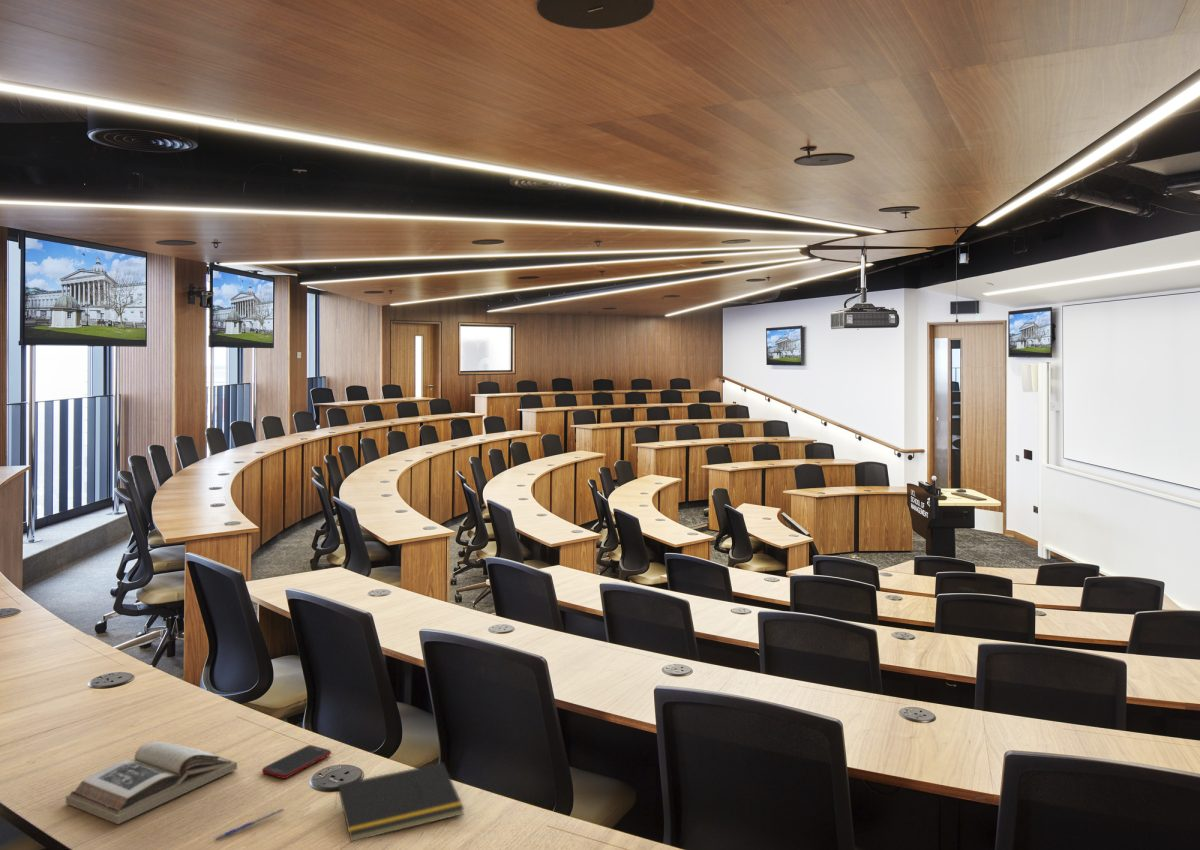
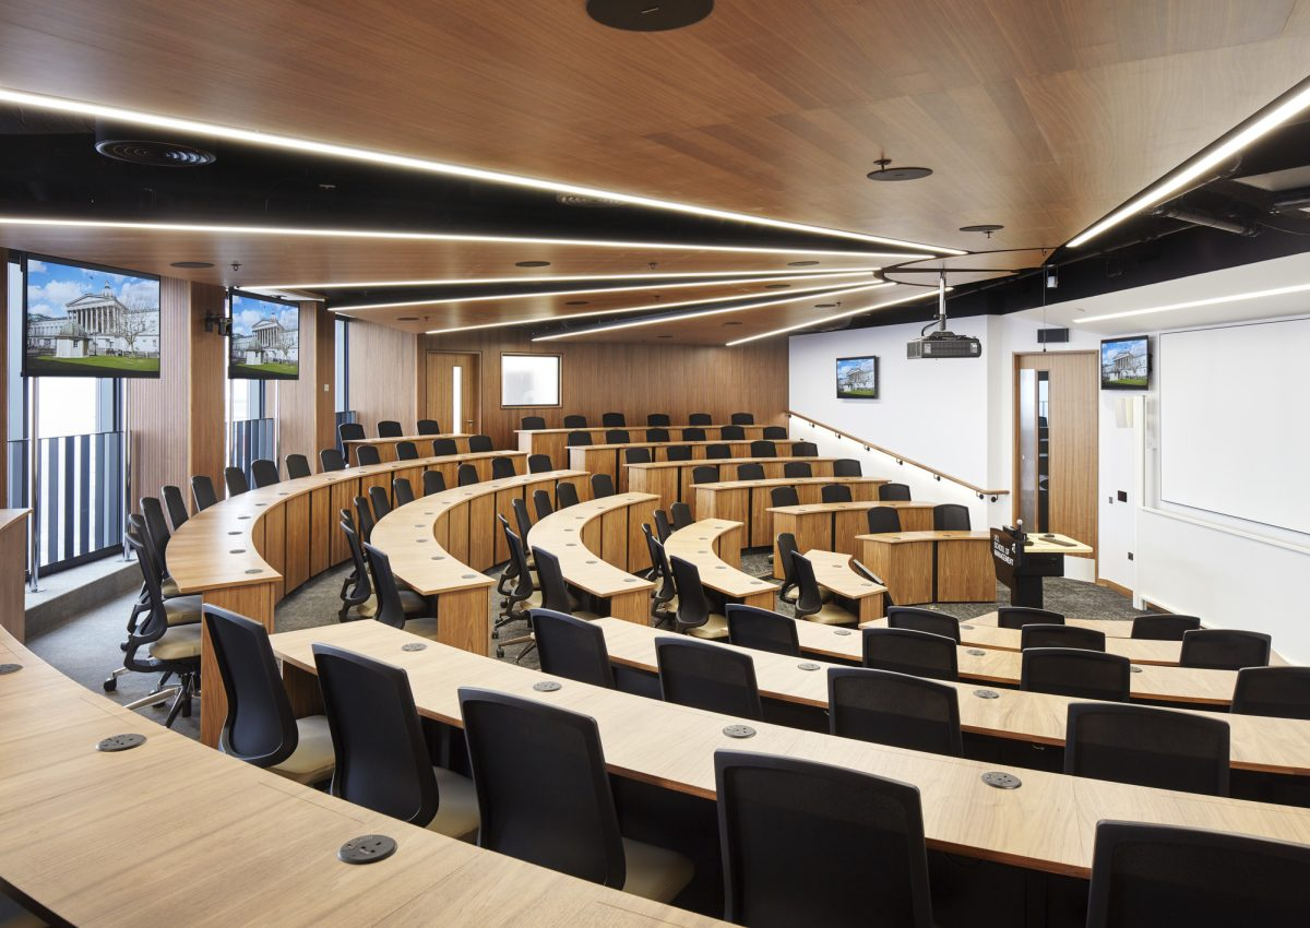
- pen (251, 823)
- cell phone (297, 761)
- book (155, 770)
- notepad (400, 799)
